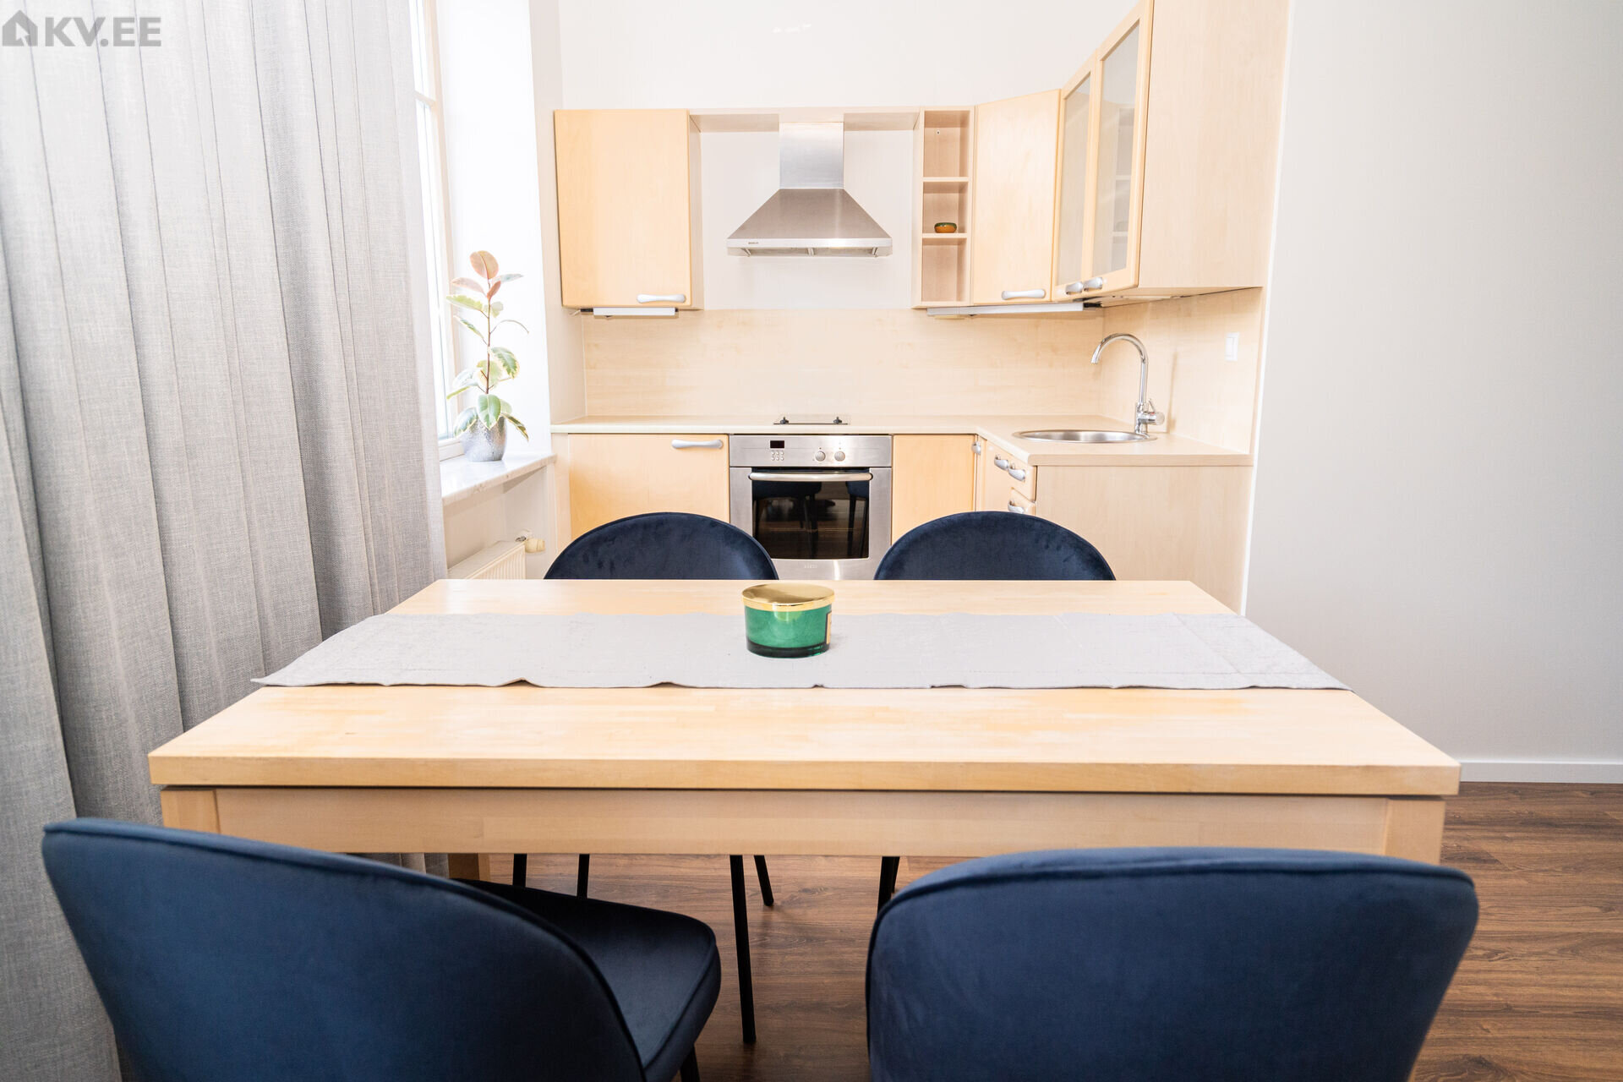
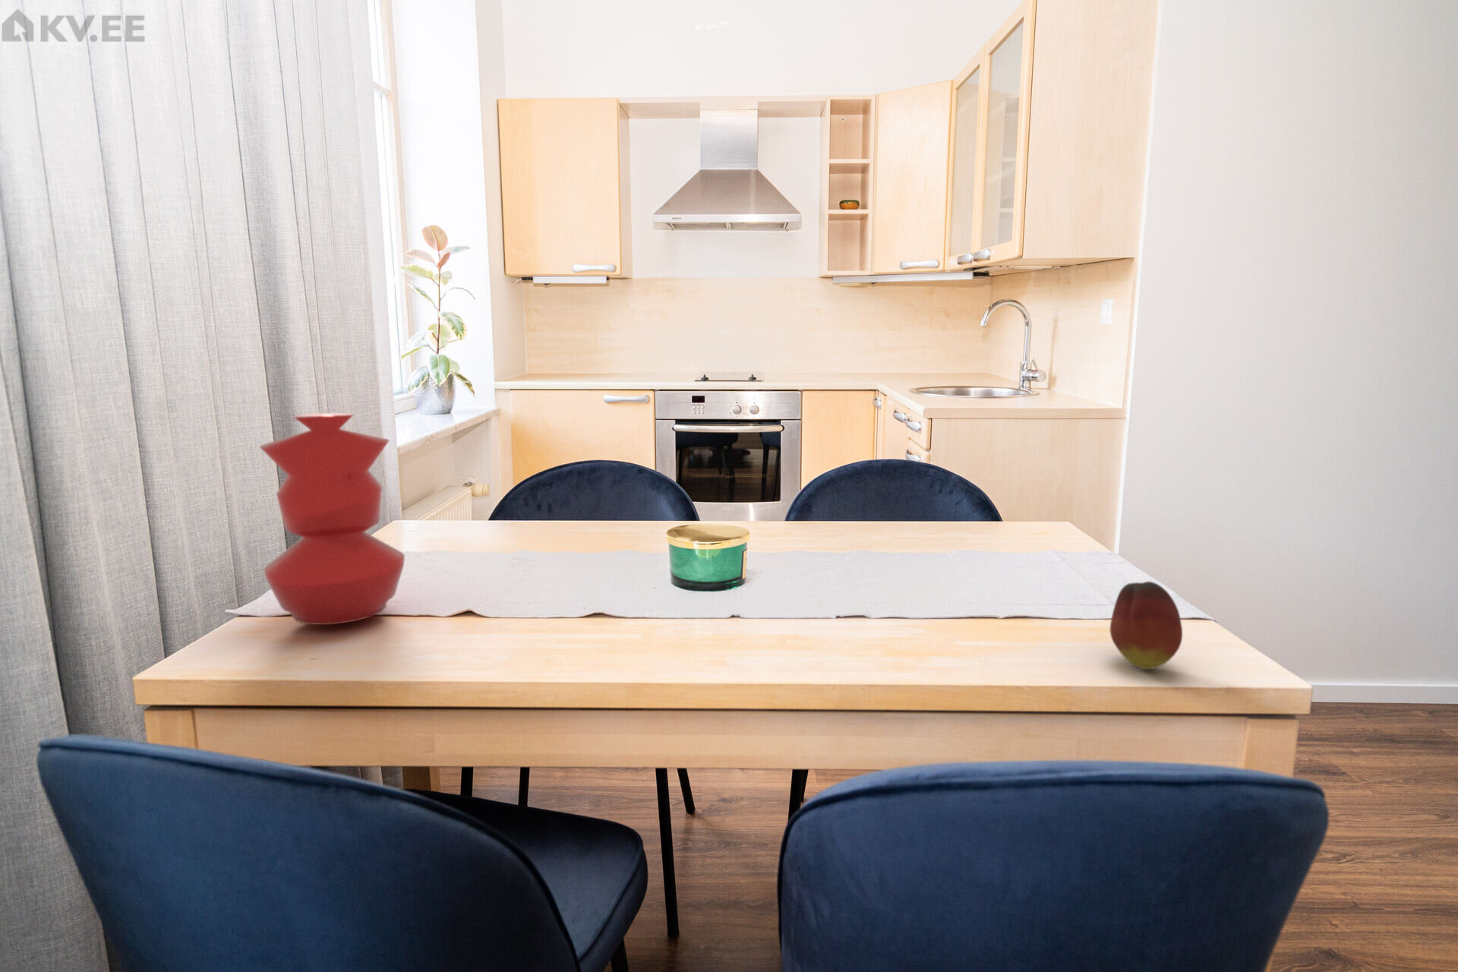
+ apple (1146, 624)
+ vase (333, 520)
